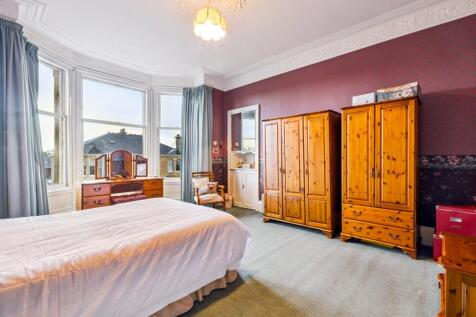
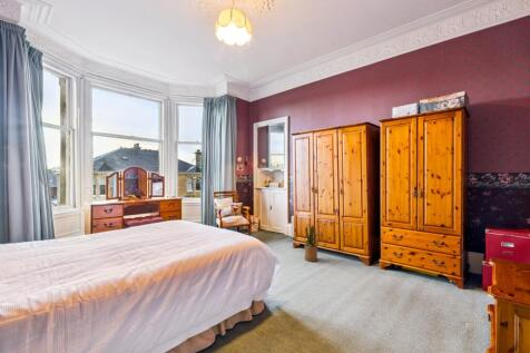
+ house plant (313, 241)
